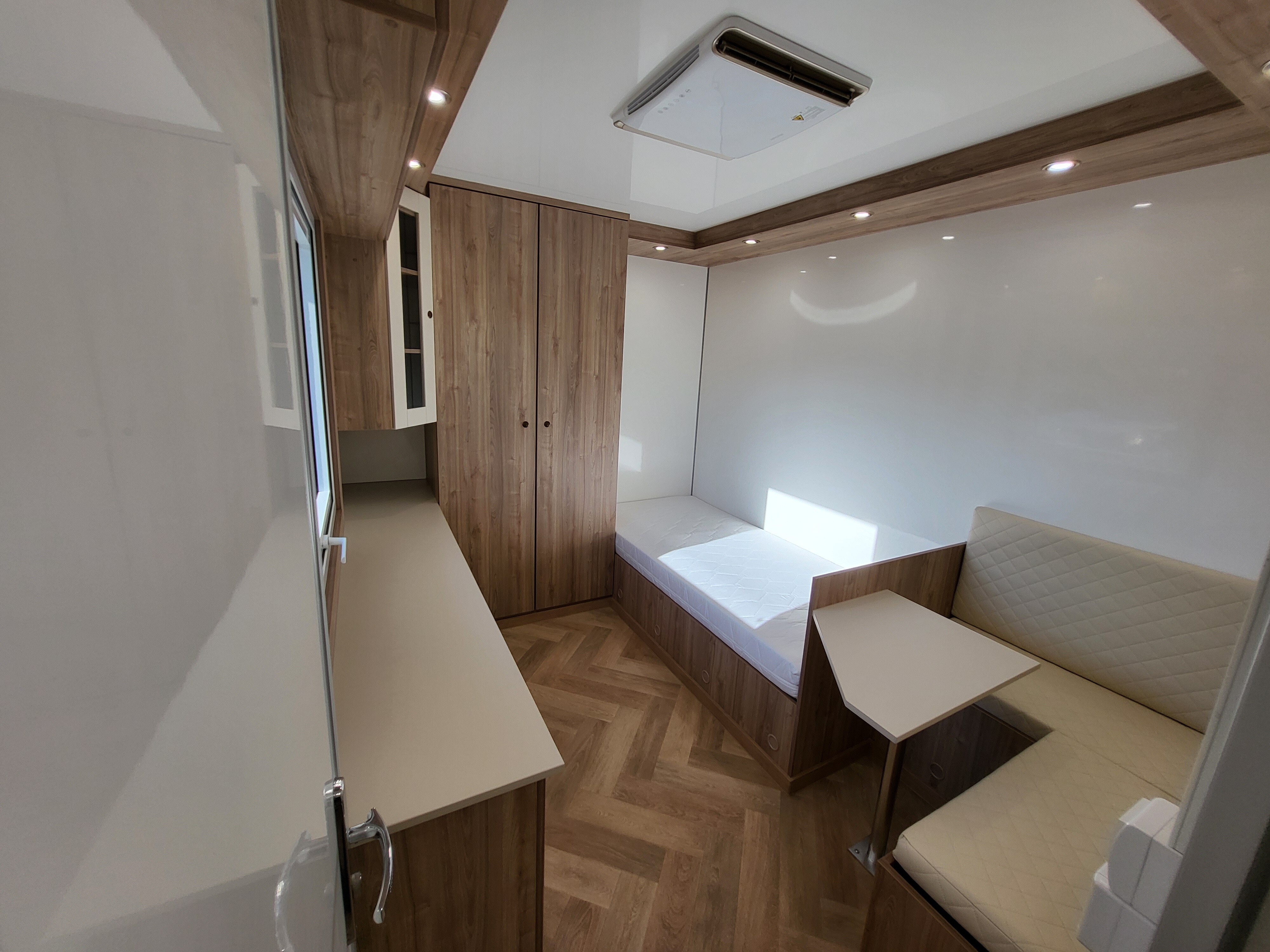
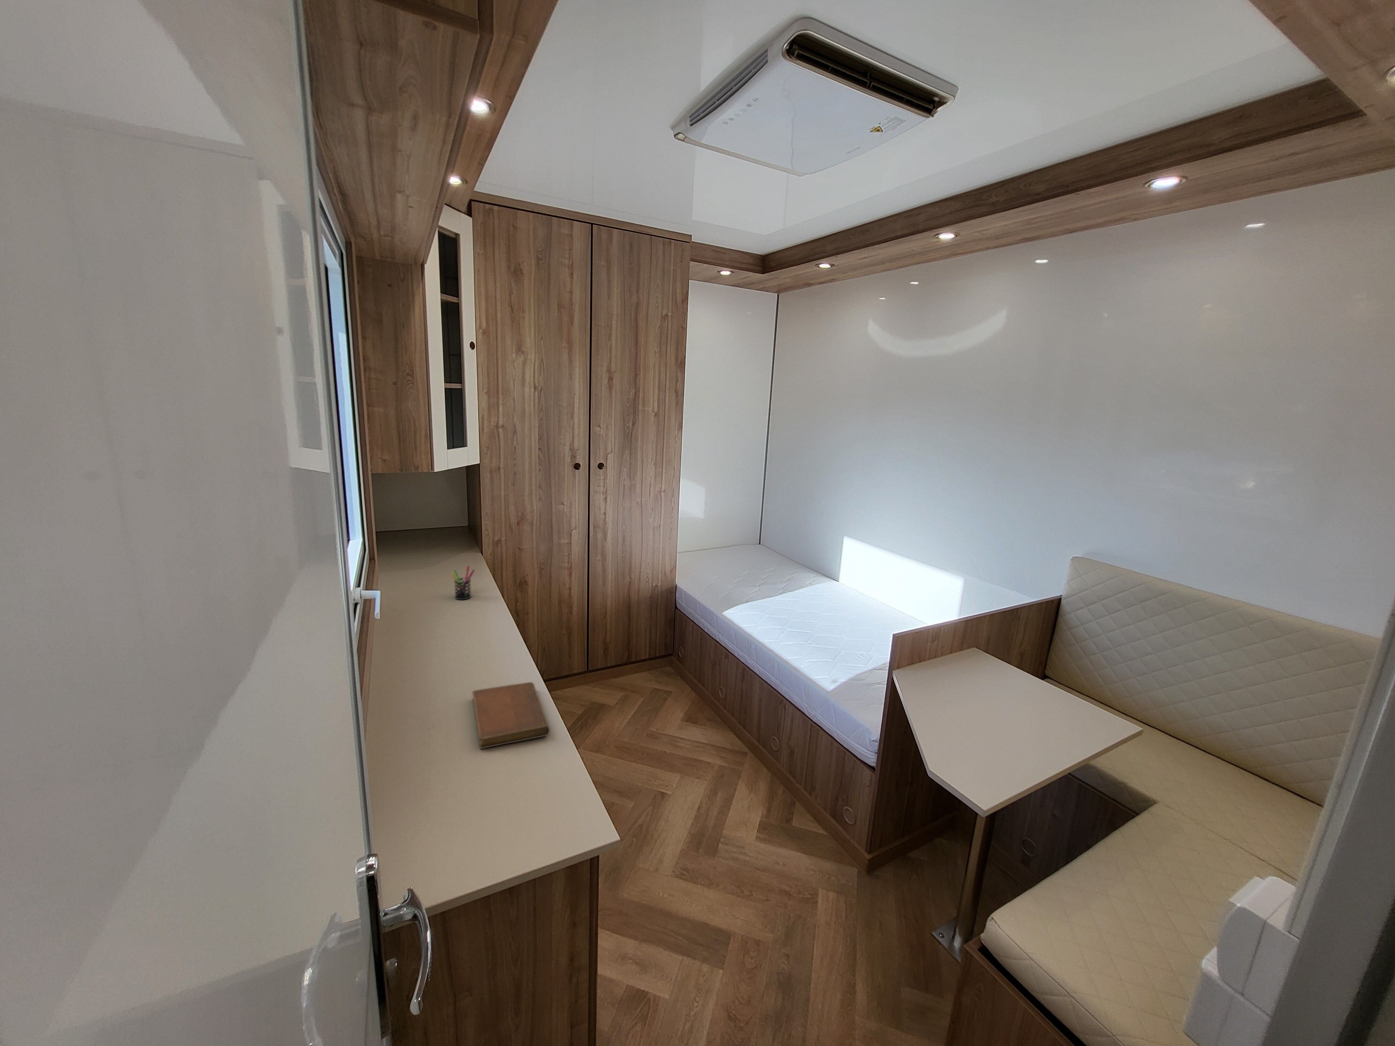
+ notebook (510, 712)
+ pen holder (462, 581)
